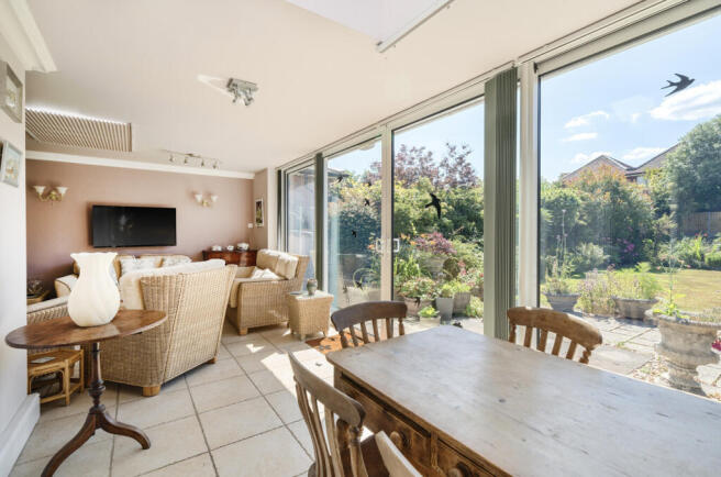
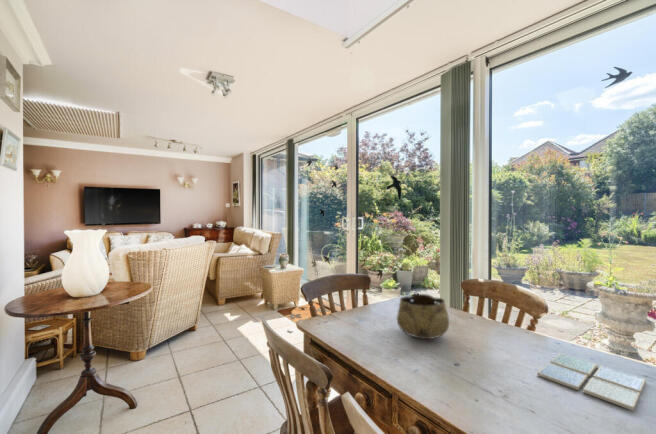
+ drink coaster (589, 376)
+ decorative bowl (422, 317)
